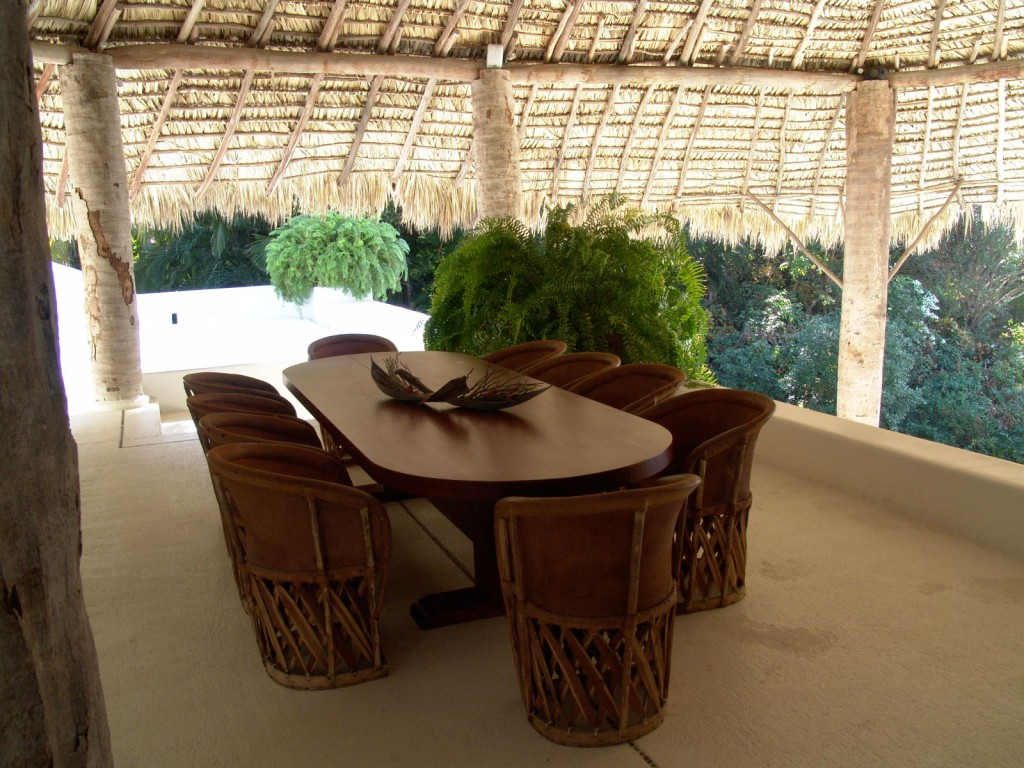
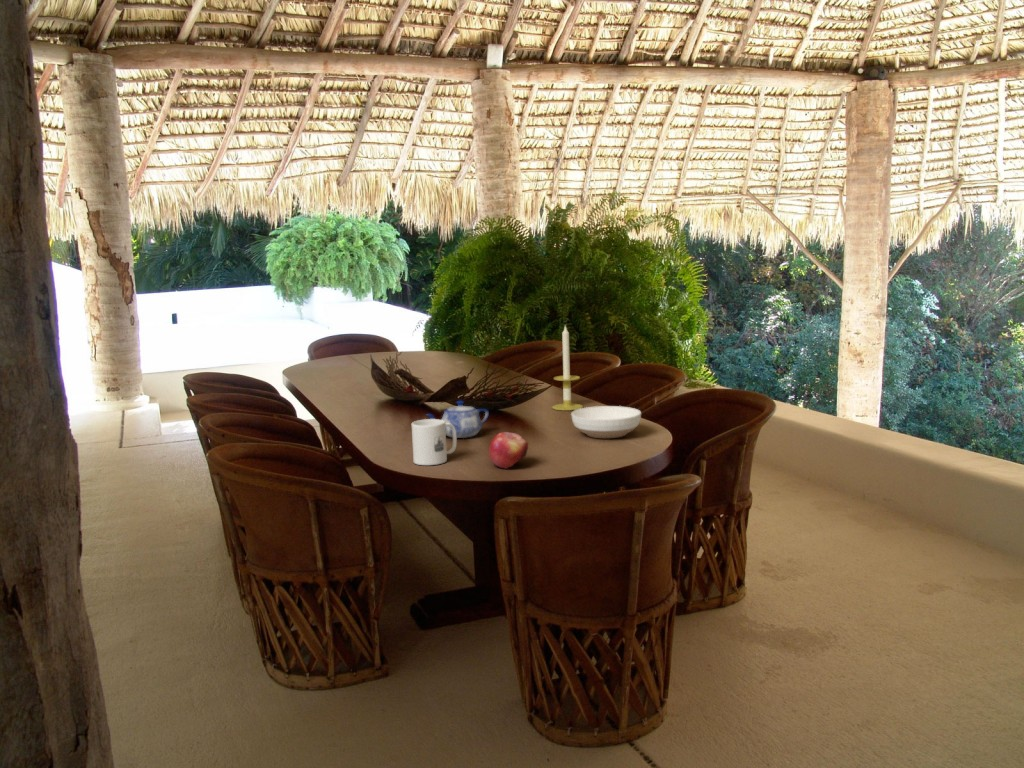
+ bowl (606, 423)
+ candle (566, 366)
+ teapot (457, 418)
+ mug (435, 440)
+ fruit (508, 448)
